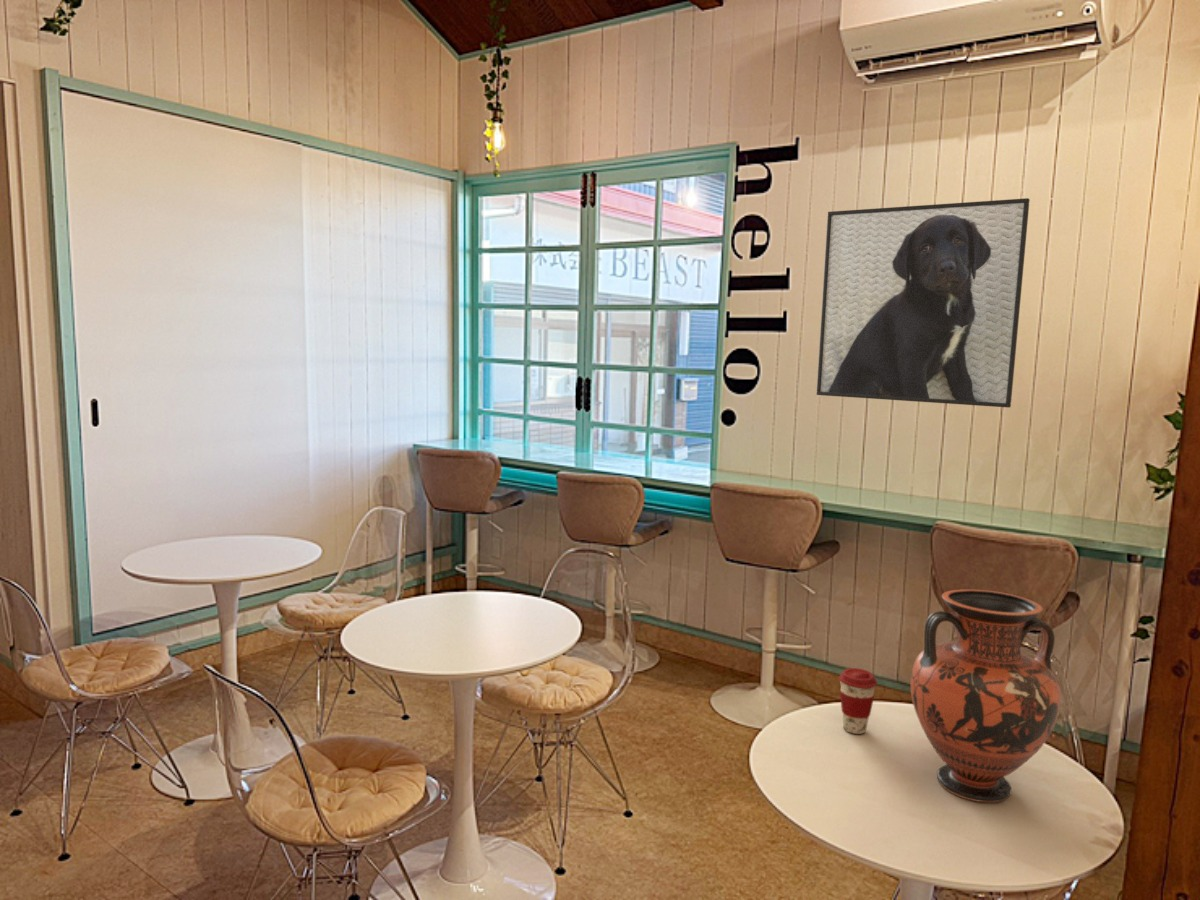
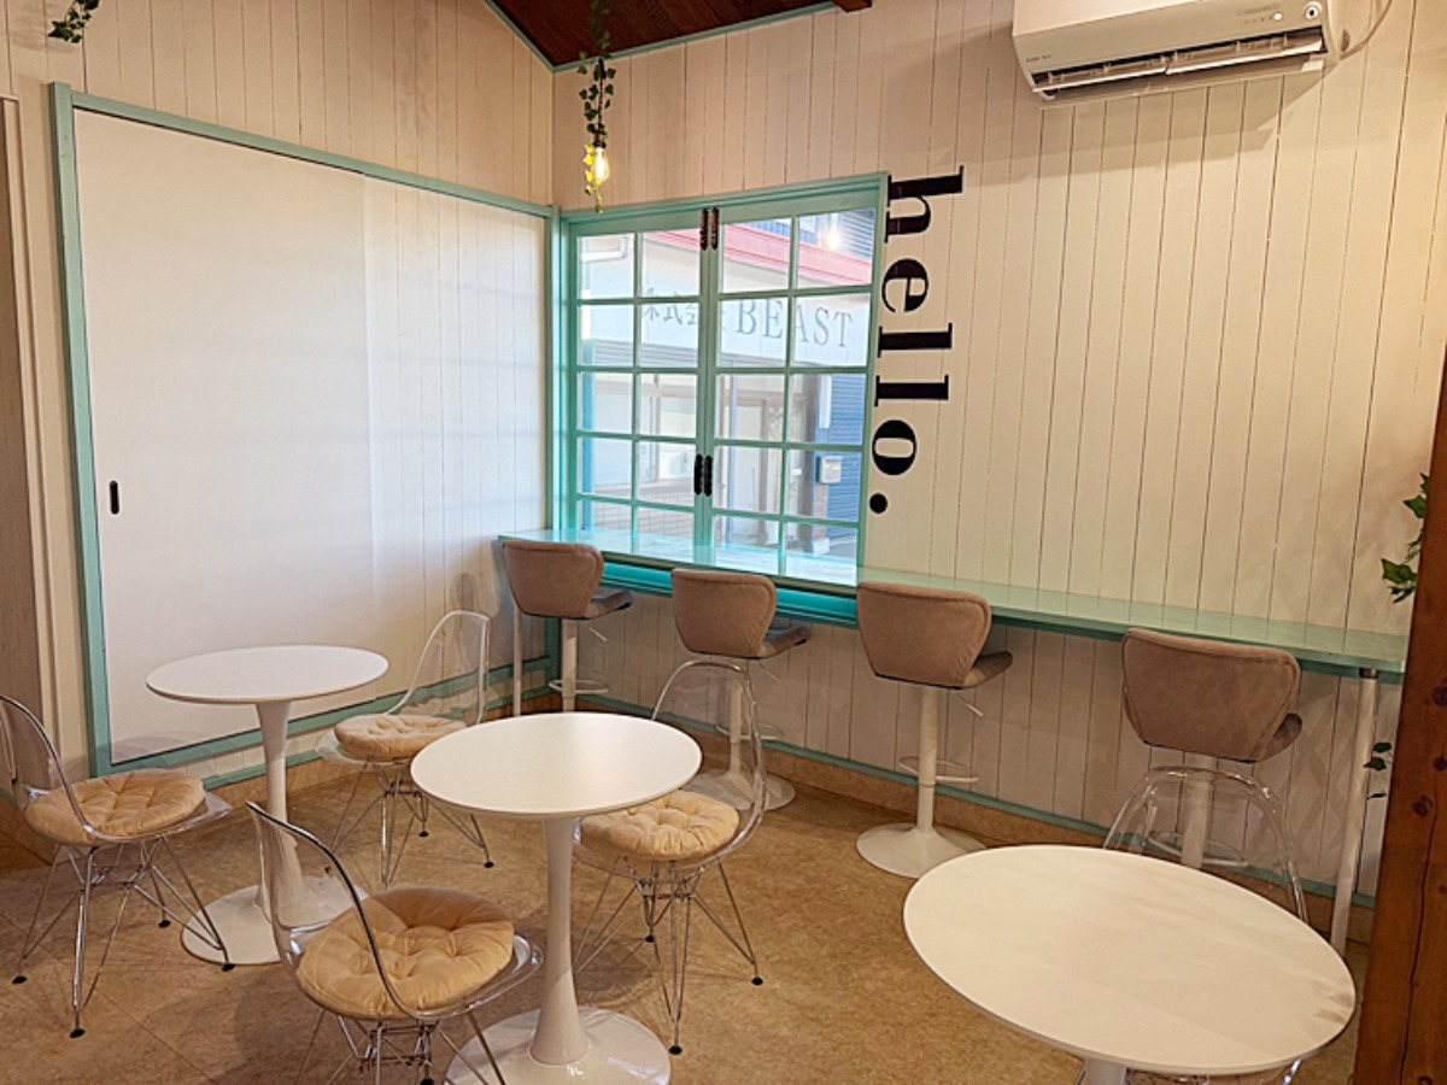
- coffee cup (856, 701)
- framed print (914, 304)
- vase (982, 695)
